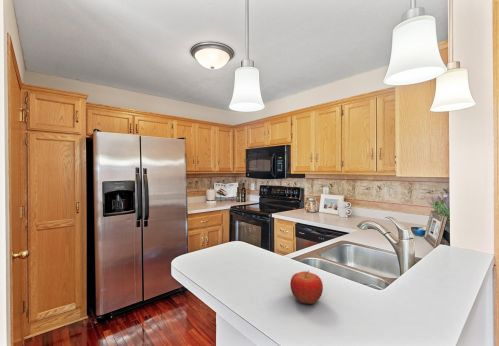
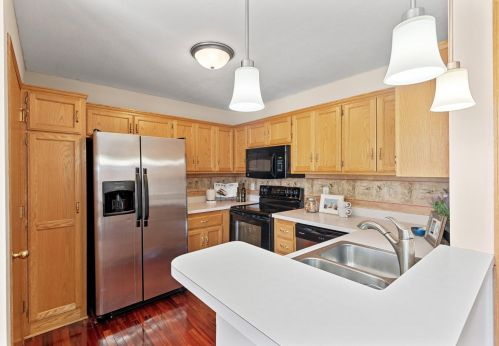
- fruit (306, 284)
